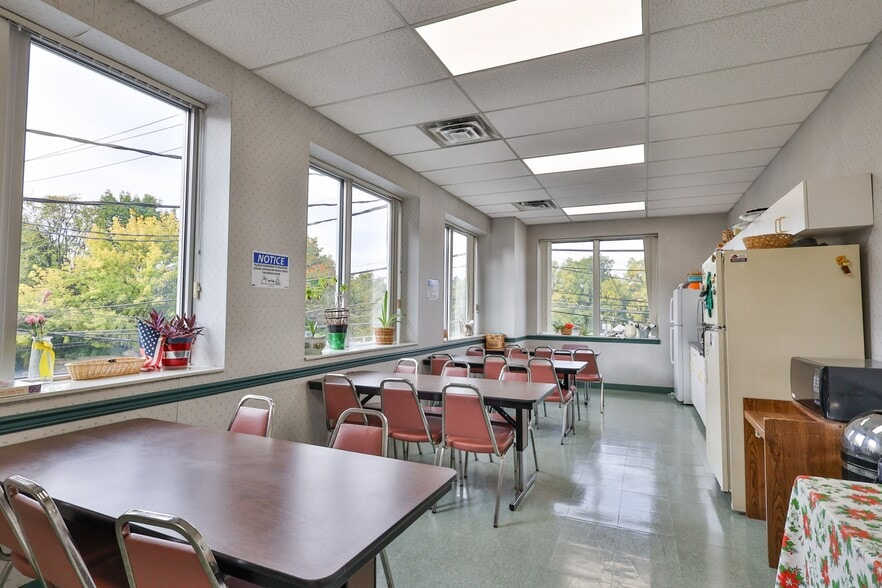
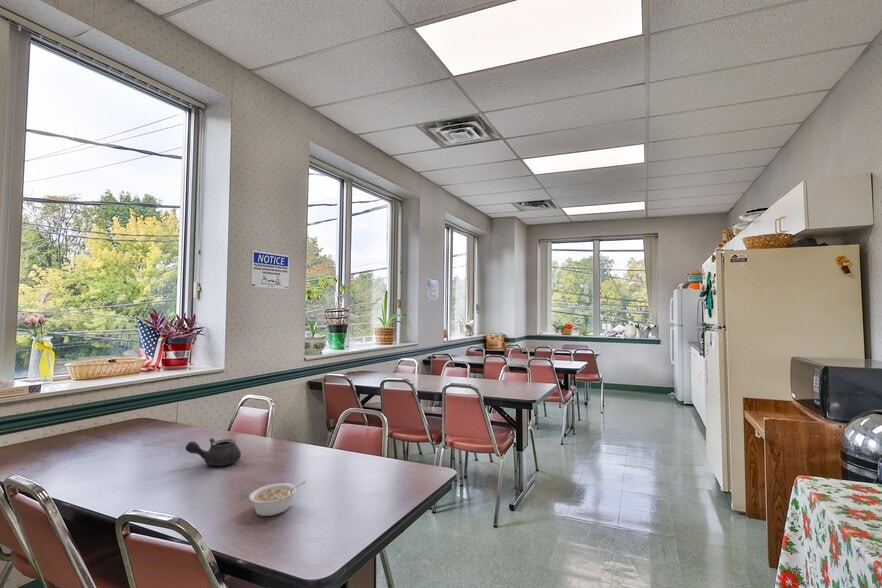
+ legume (274, 498)
+ teapot (212, 450)
